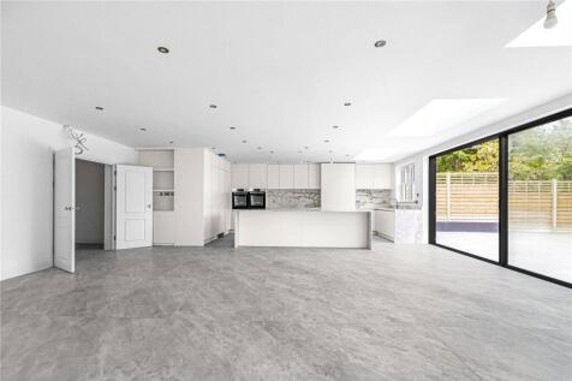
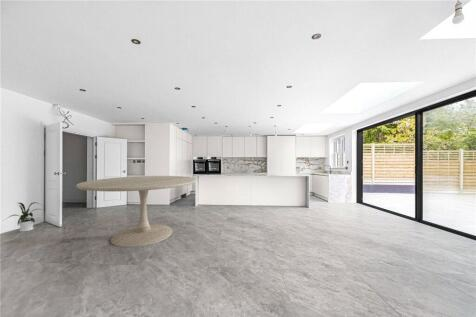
+ house plant (26, 215)
+ dining table (143, 207)
